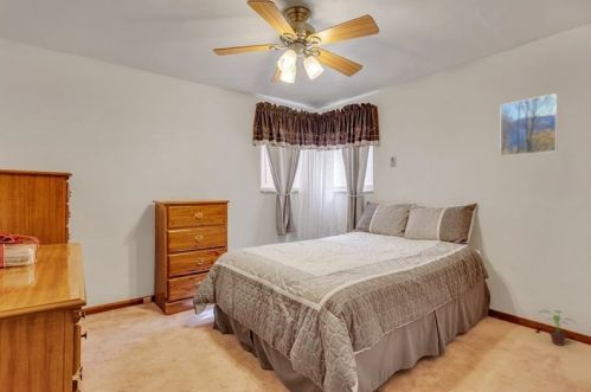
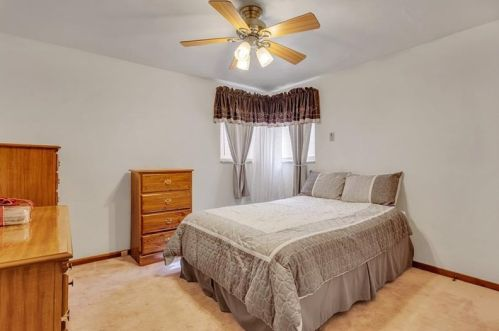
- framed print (527, 127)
- potted plant (557, 328)
